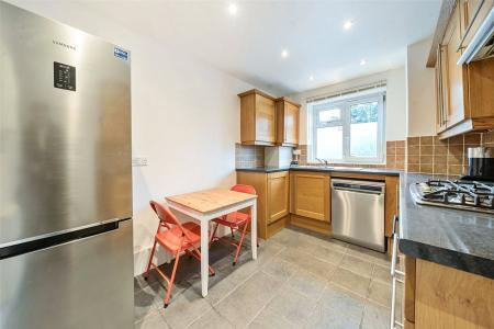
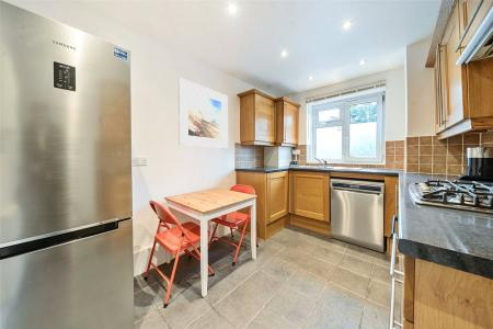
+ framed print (206, 116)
